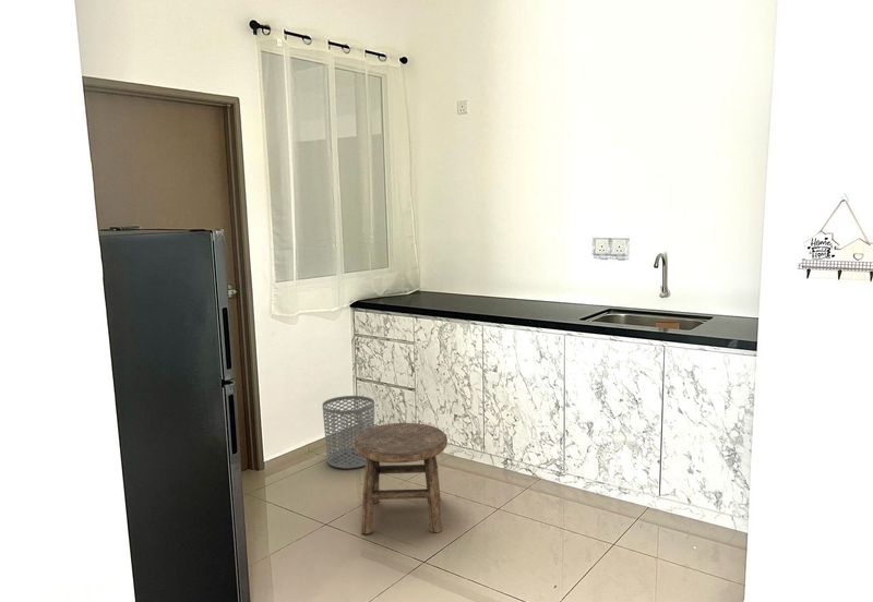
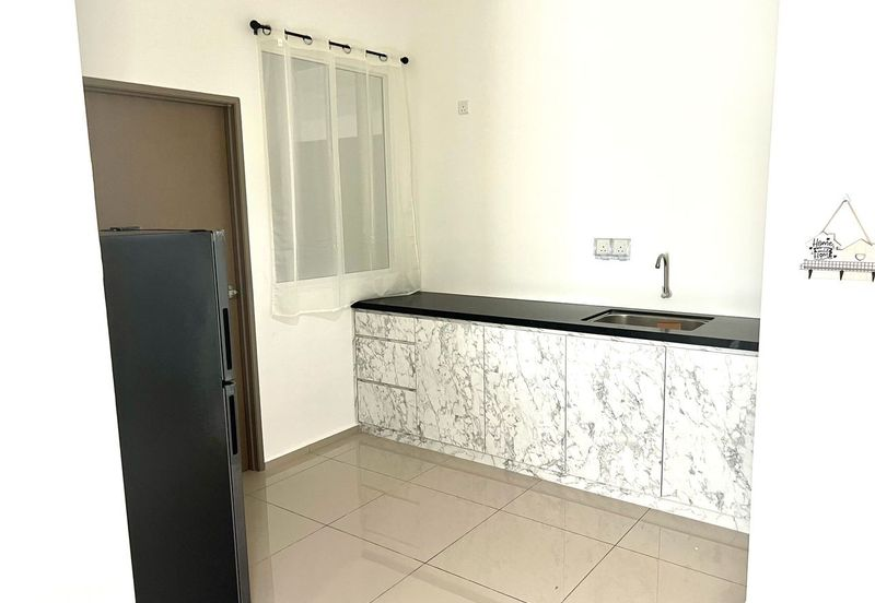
- stool (402, 472)
- waste bin (348, 431)
